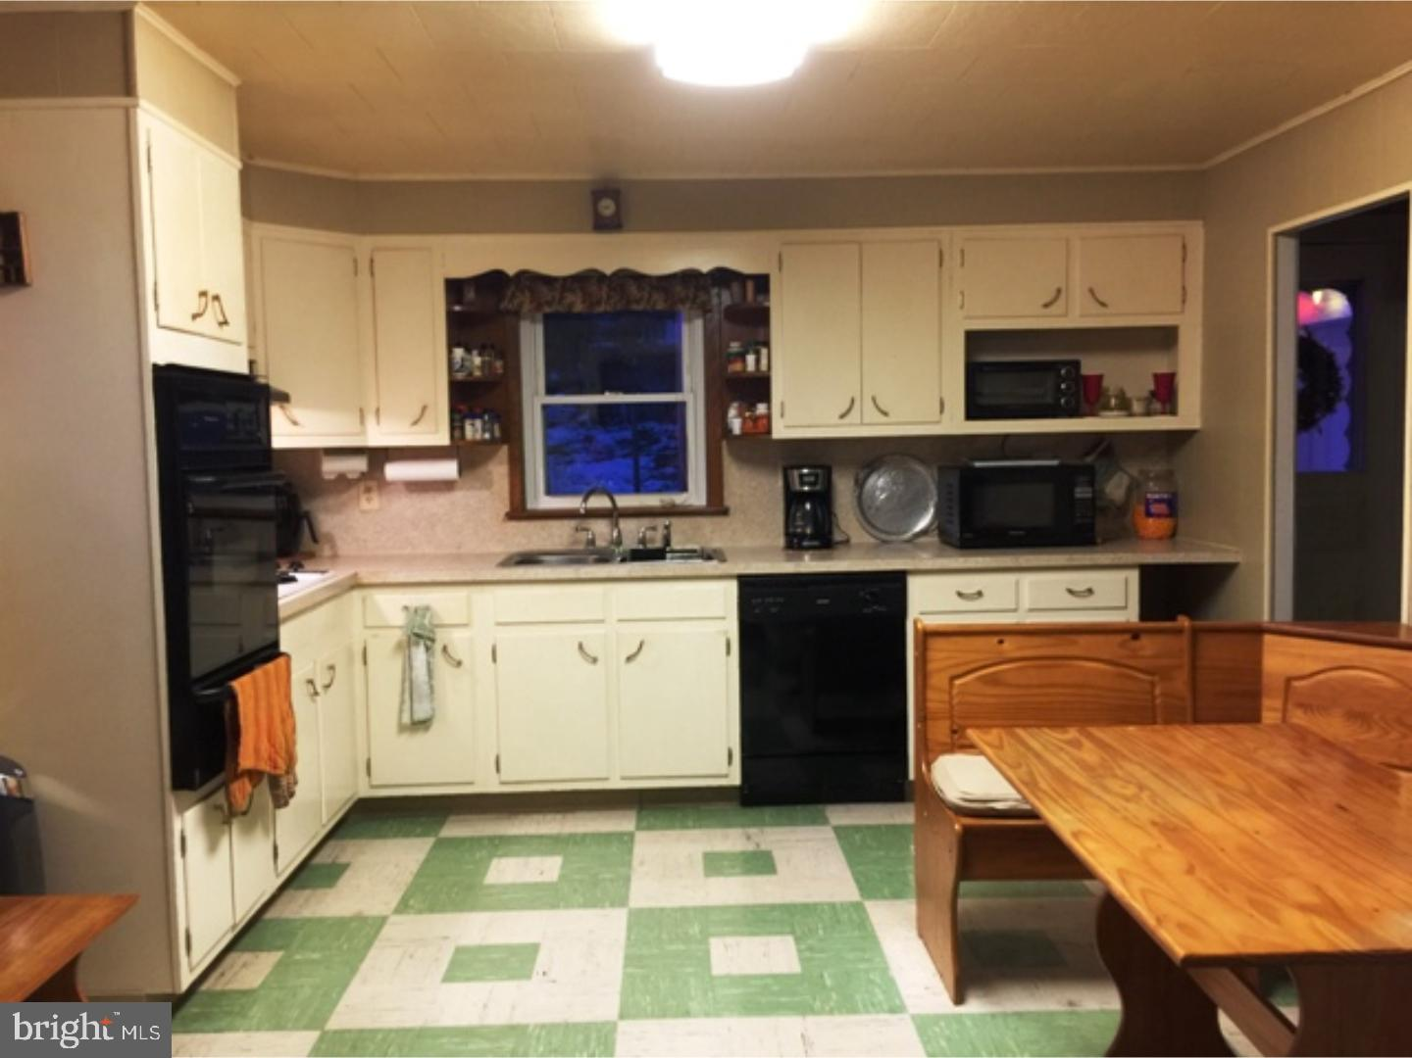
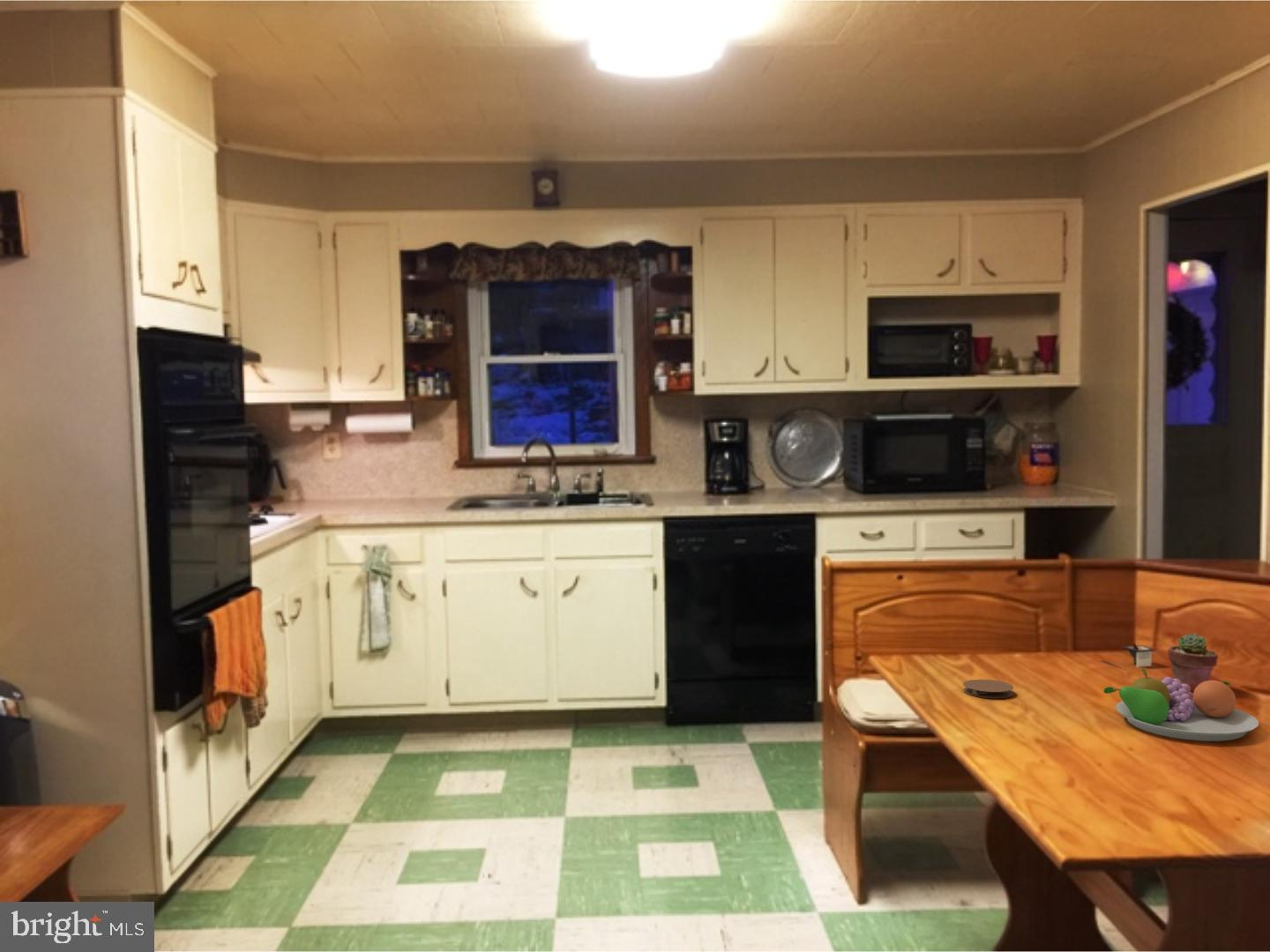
+ architectural model (1139, 653)
+ fruit bowl (1178, 701)
+ coaster (988, 688)
+ potted succulent (1192, 661)
